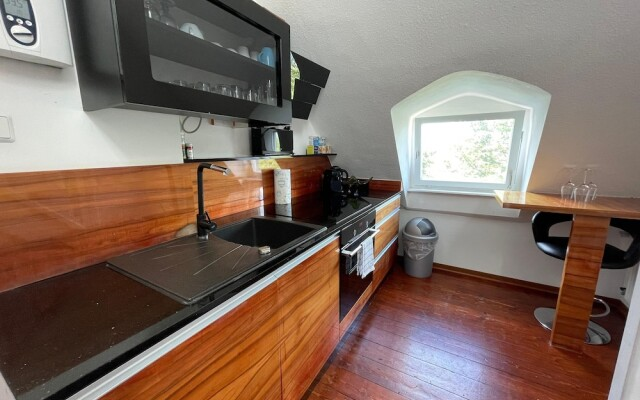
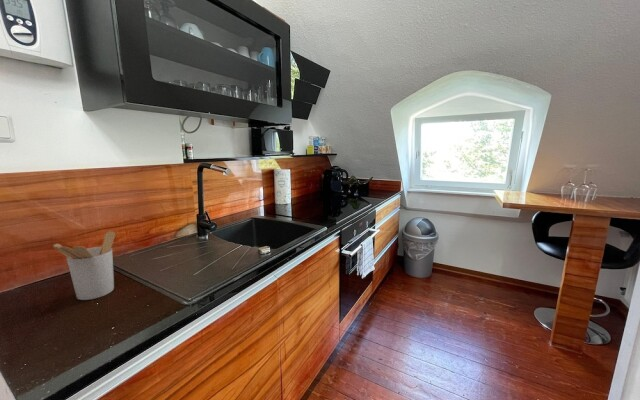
+ utensil holder (86, 266)
